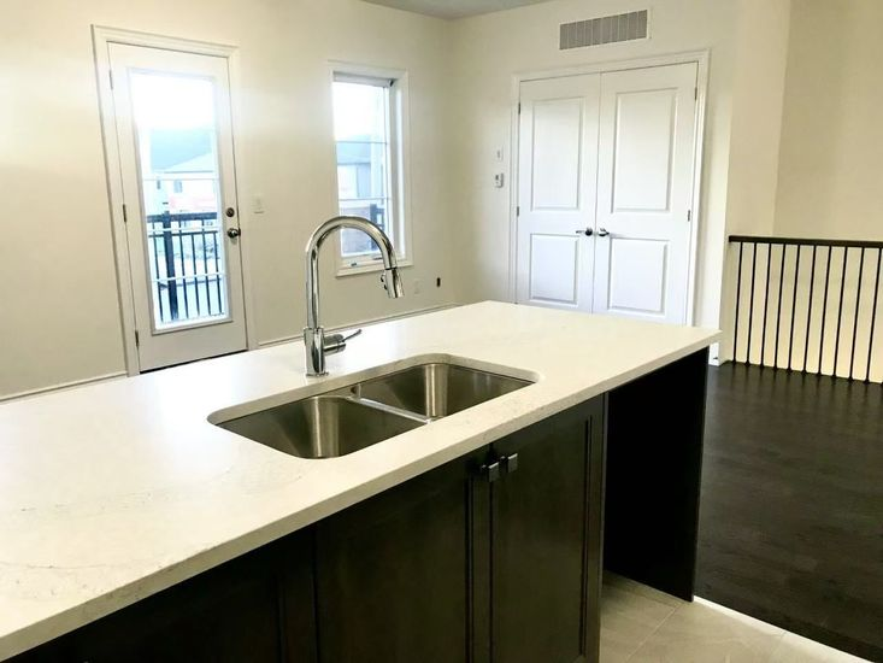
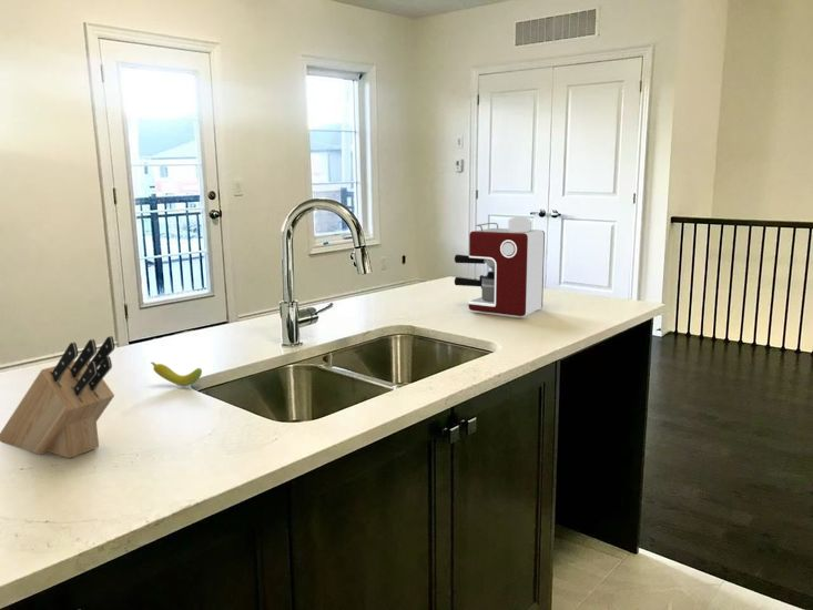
+ coffee maker (494, 263)
+ knife block (58, 389)
+ fruit (176, 374)
